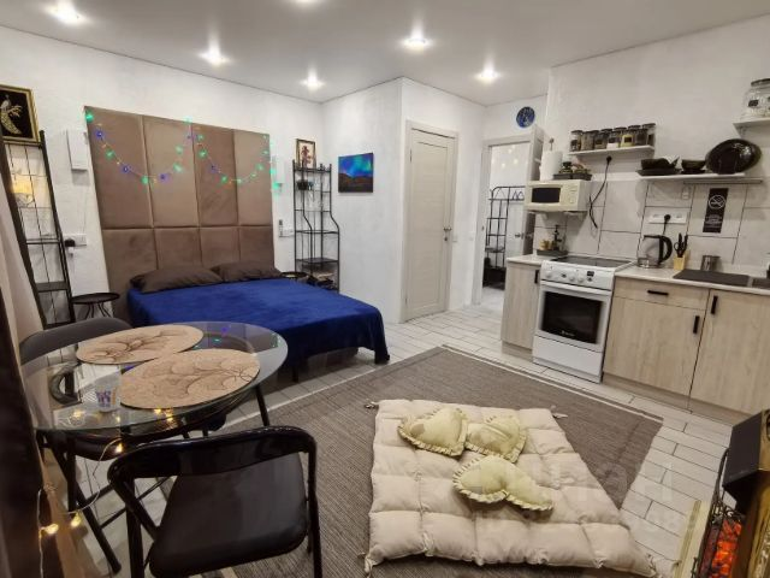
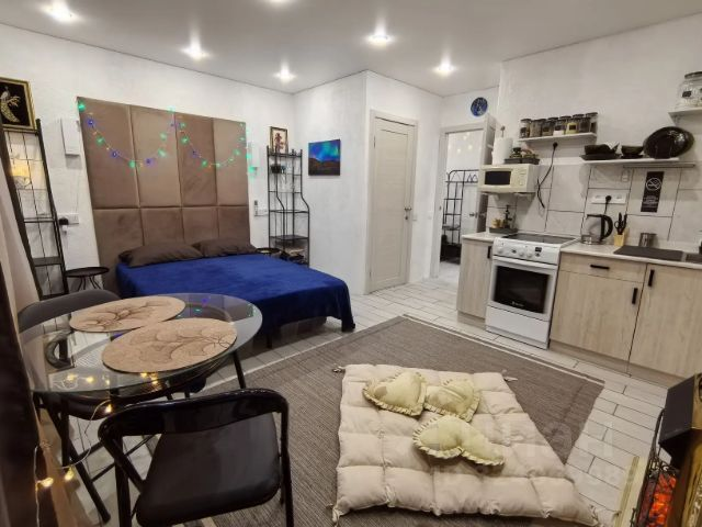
- cup (108, 394)
